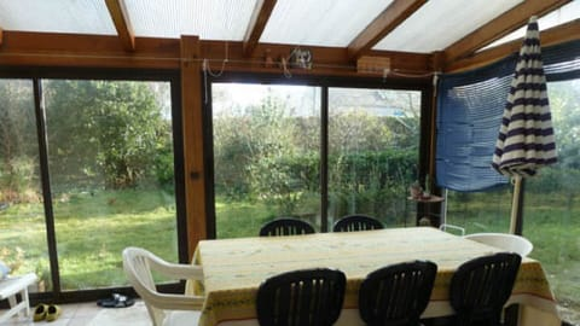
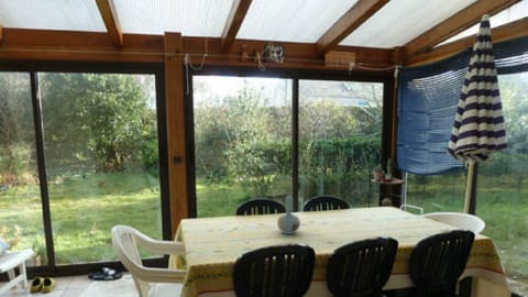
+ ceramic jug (288, 213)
